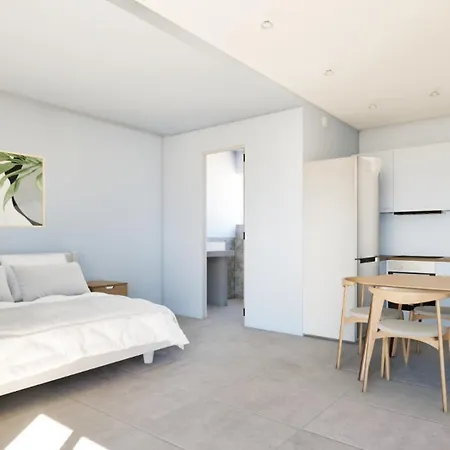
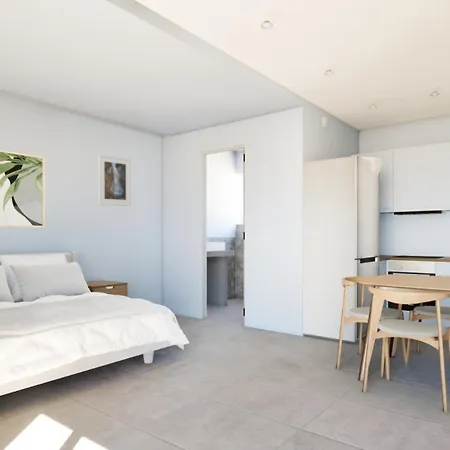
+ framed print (115, 181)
